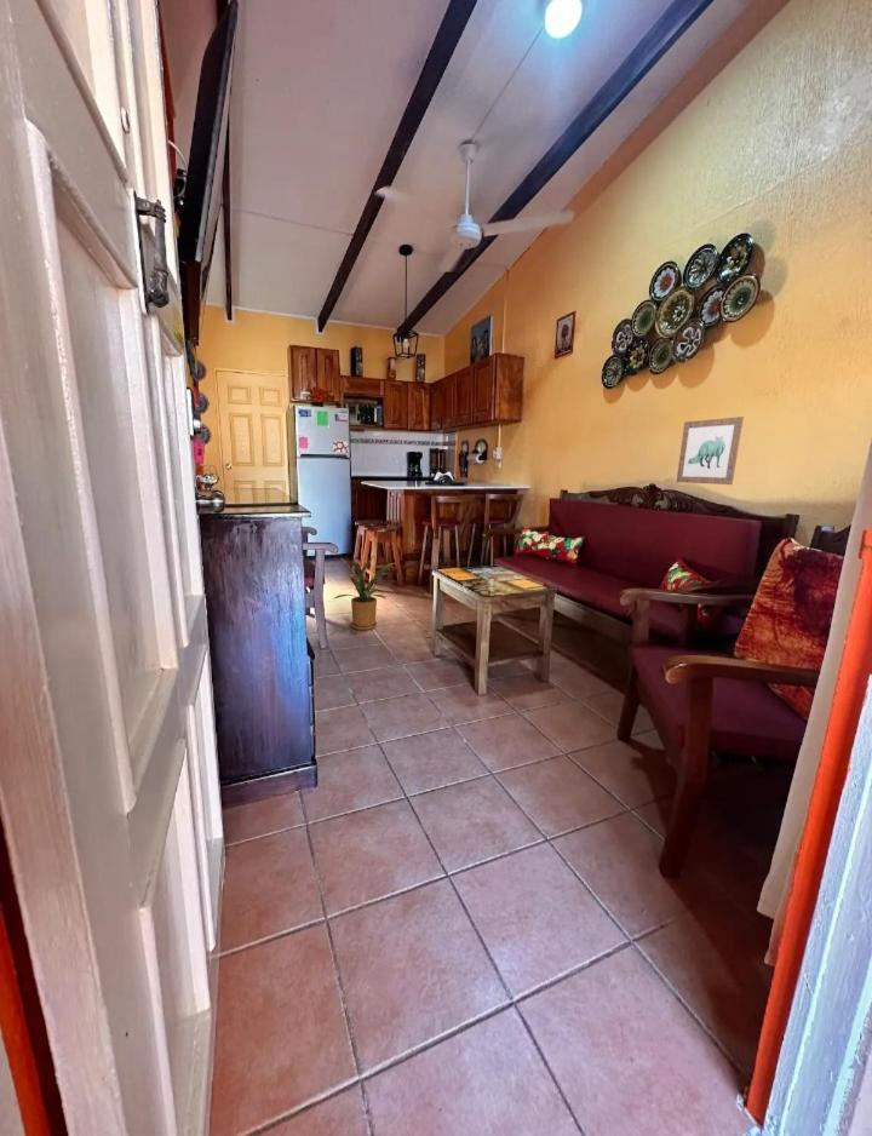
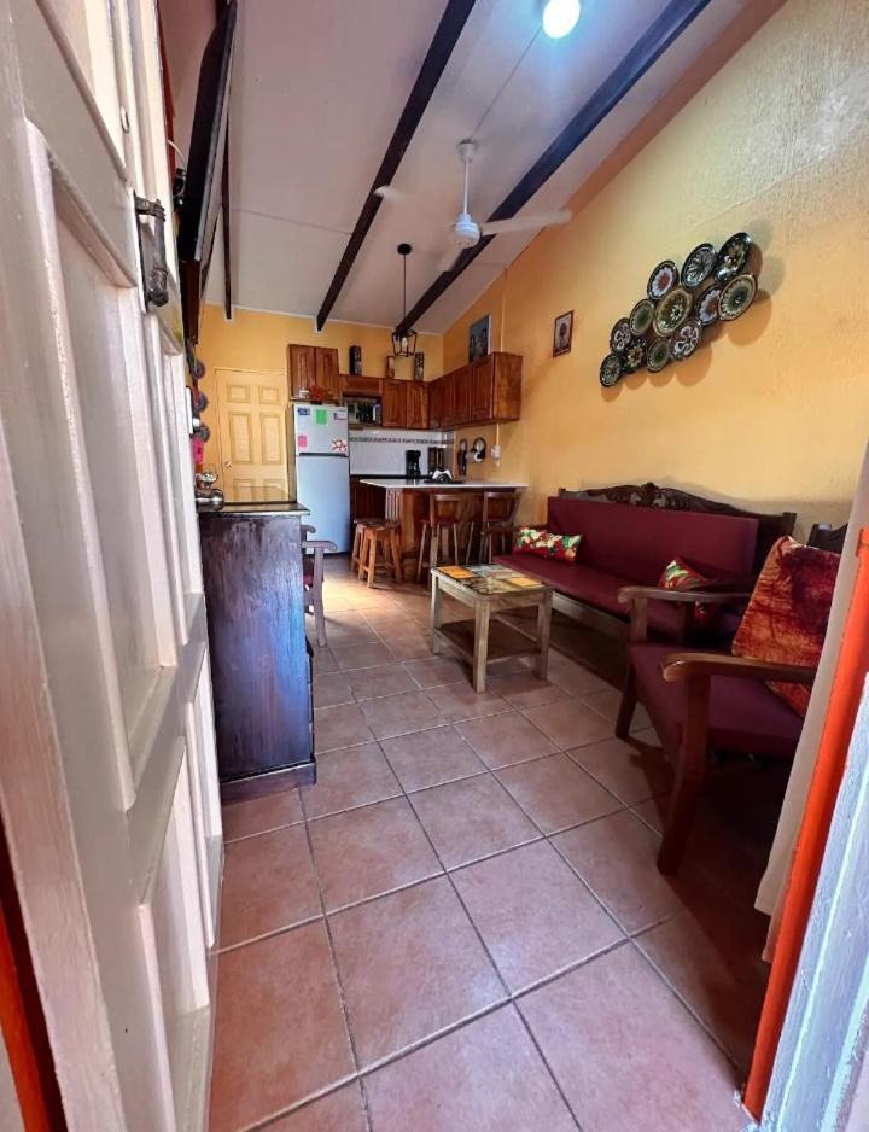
- house plant (366, 592)
- wall art (707, 452)
